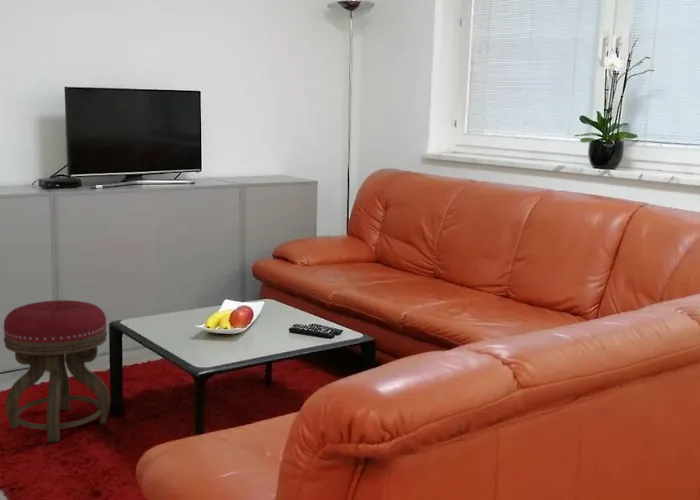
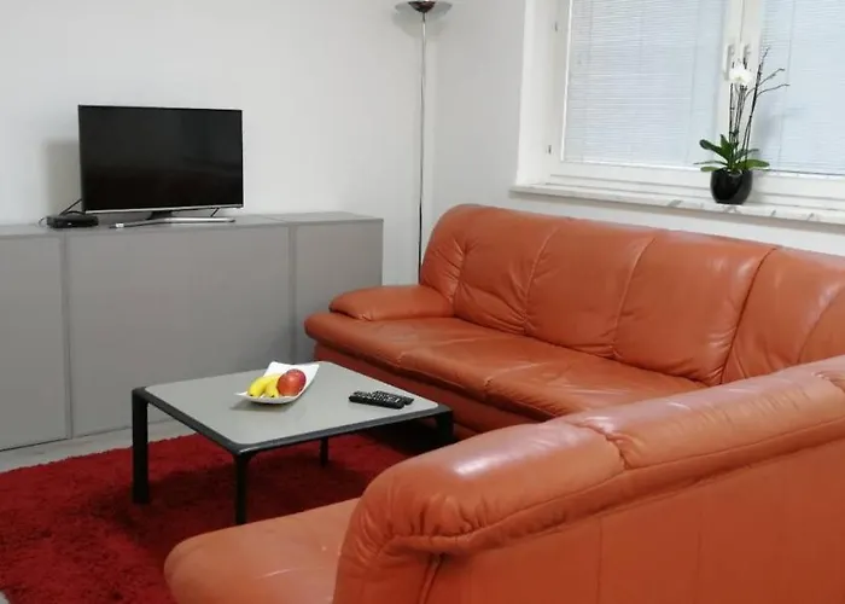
- stool (57, 366)
